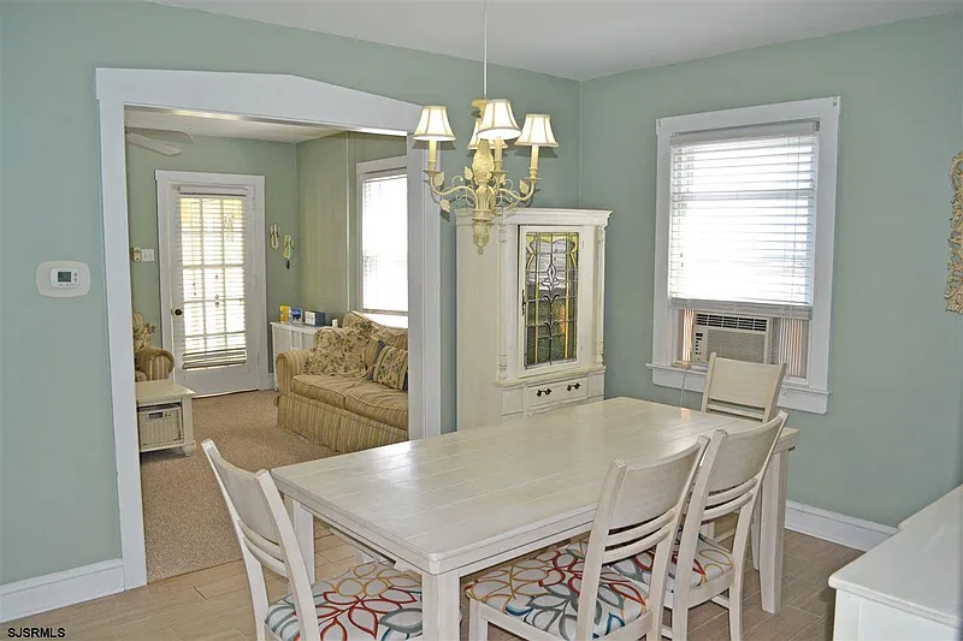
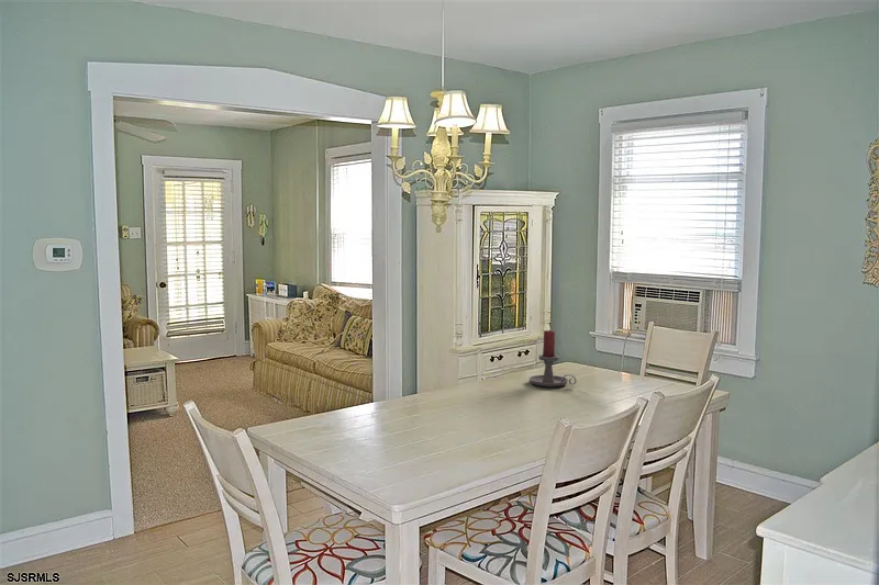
+ candle holder (554, 357)
